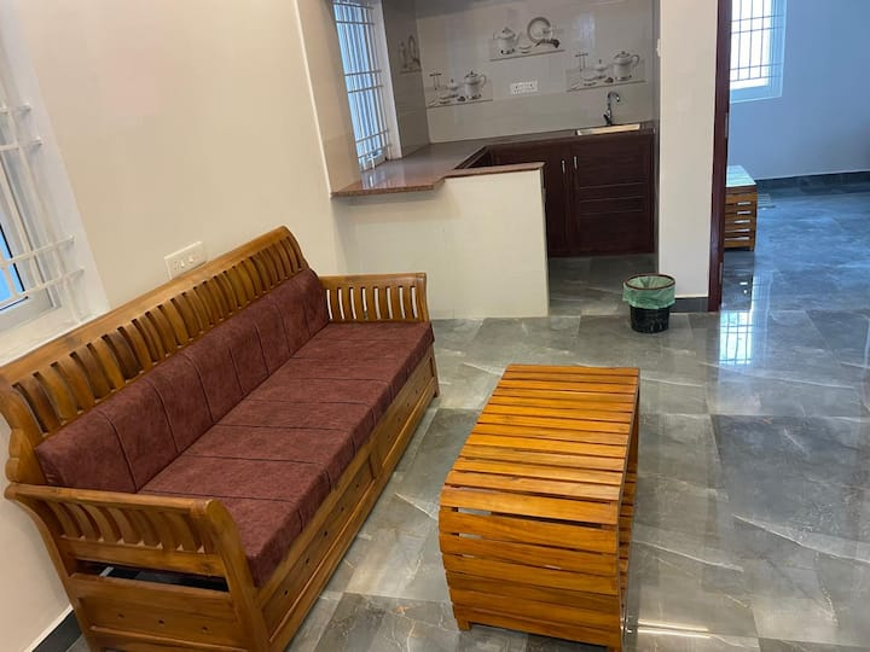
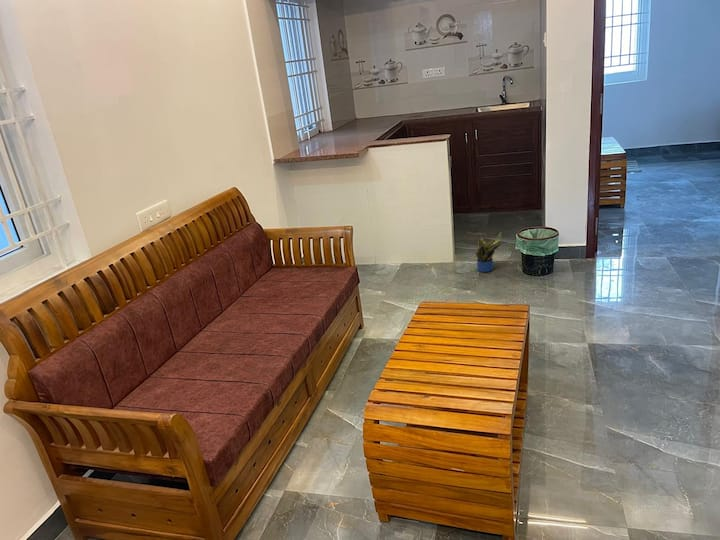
+ potted plant (489, 249)
